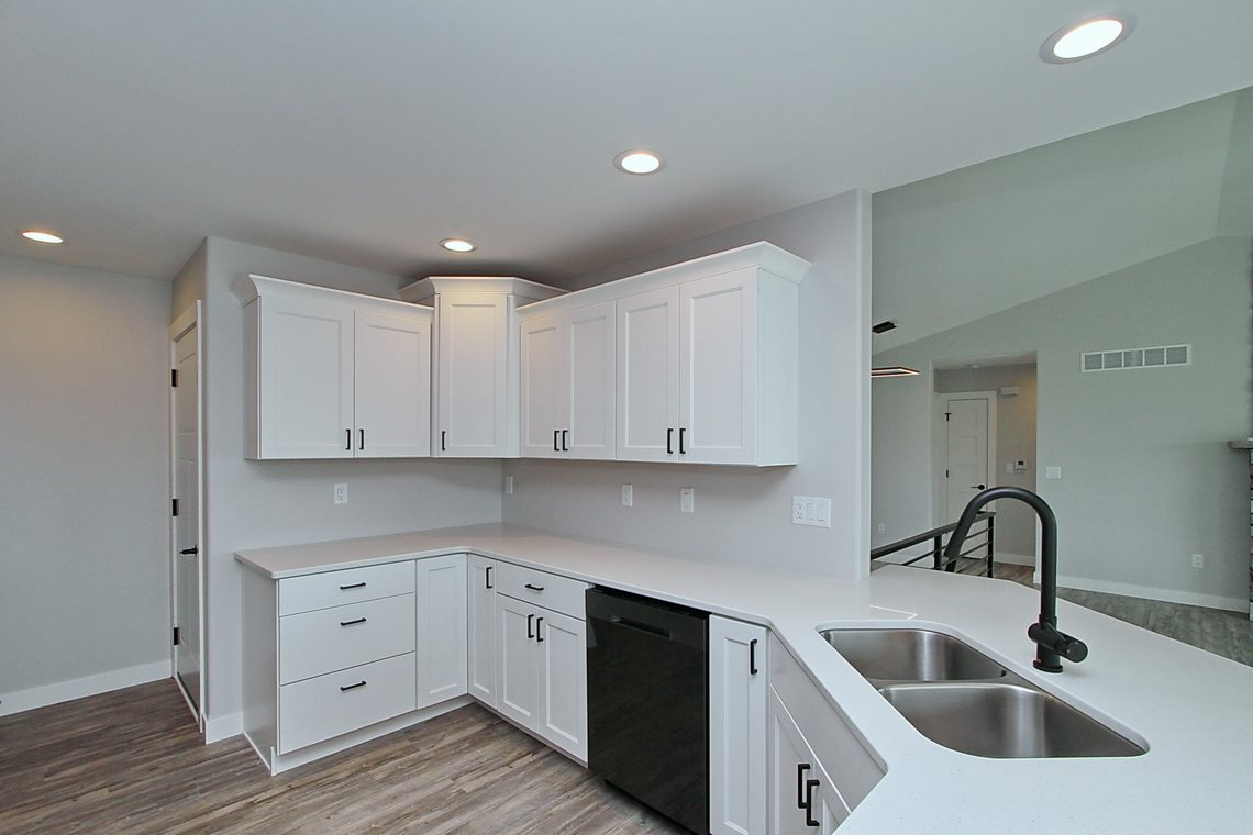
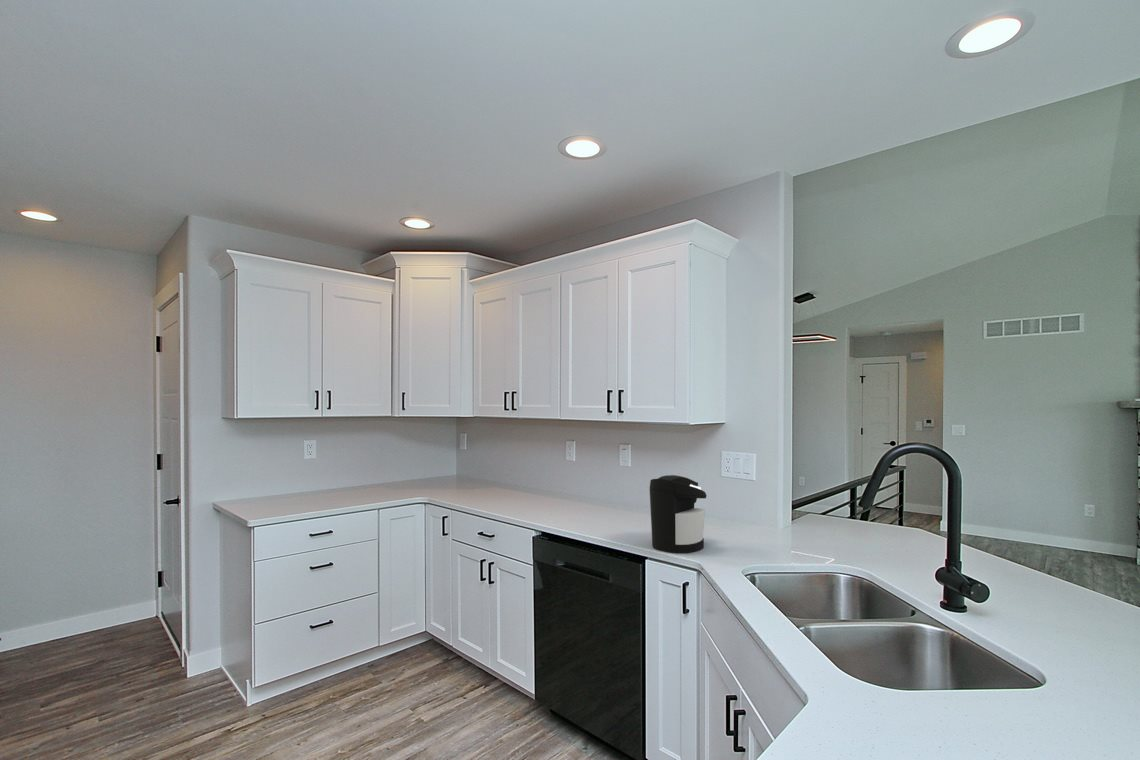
+ coffee maker (679, 509)
